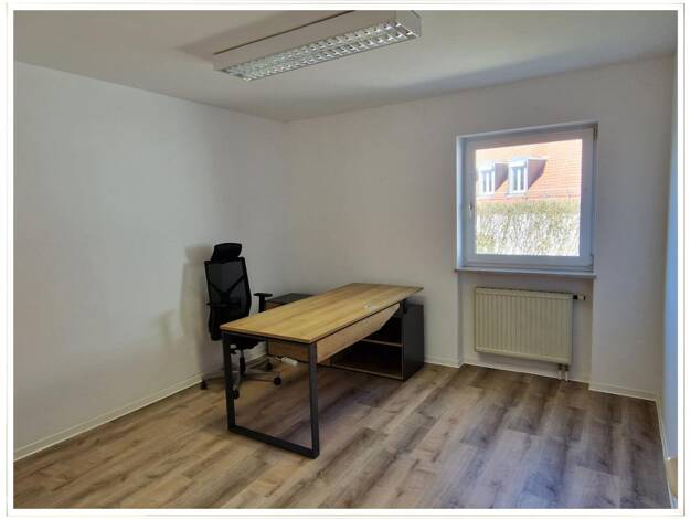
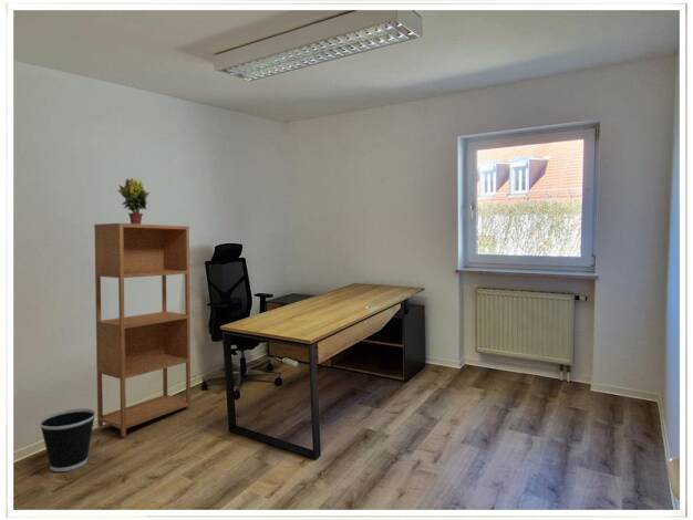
+ bookcase (145, 322)
+ wastebasket (69, 440)
+ potted plant (135, 200)
